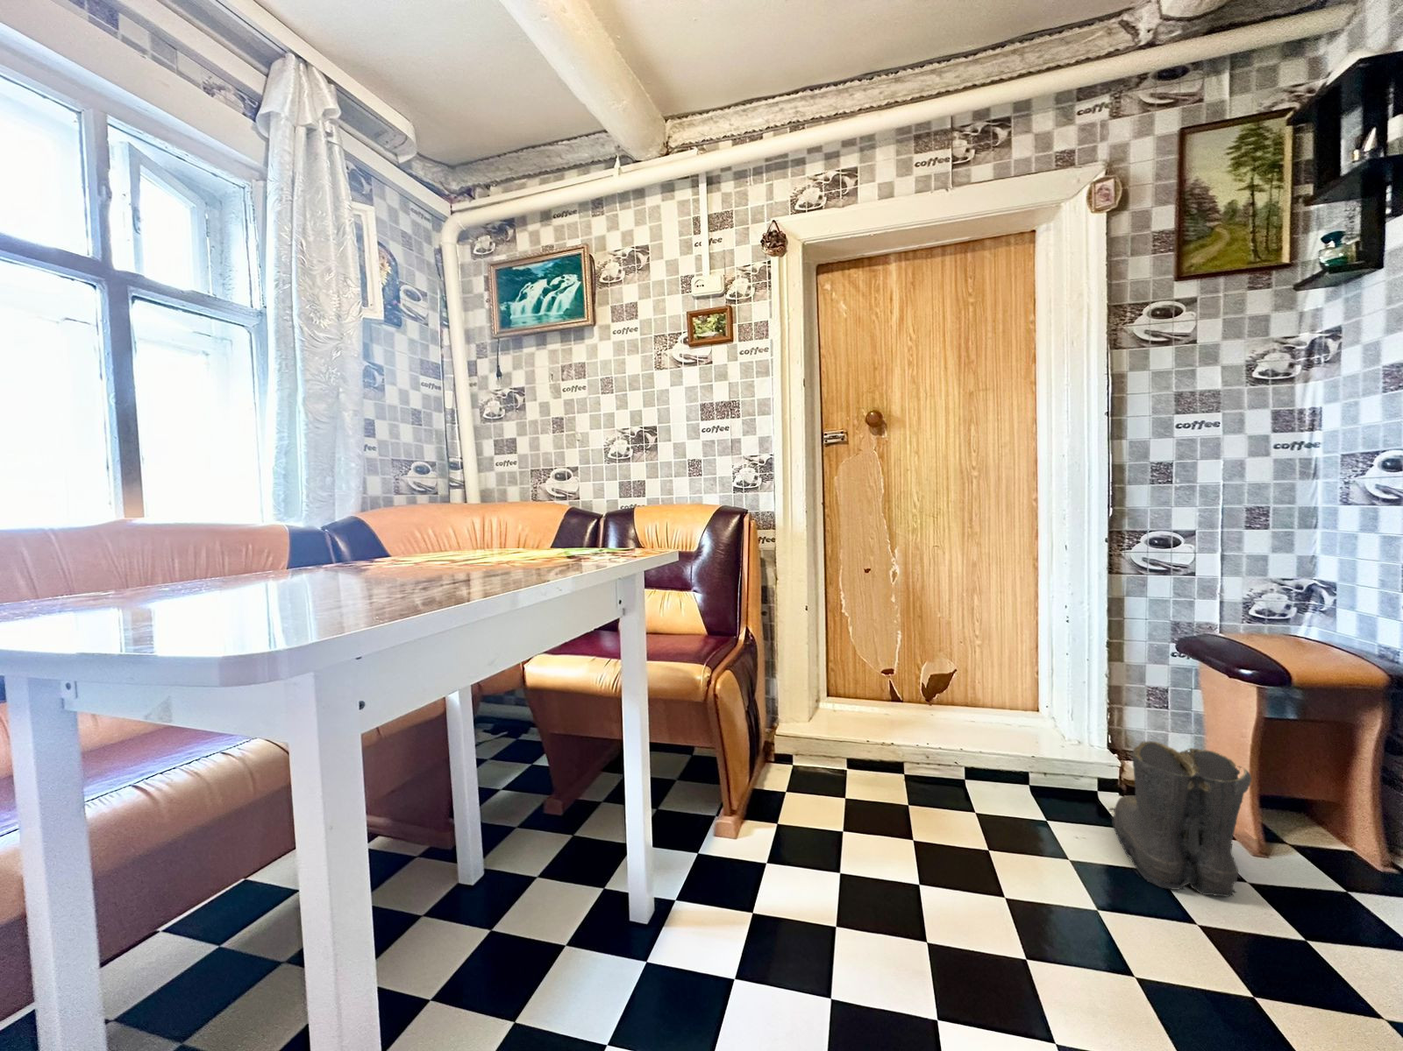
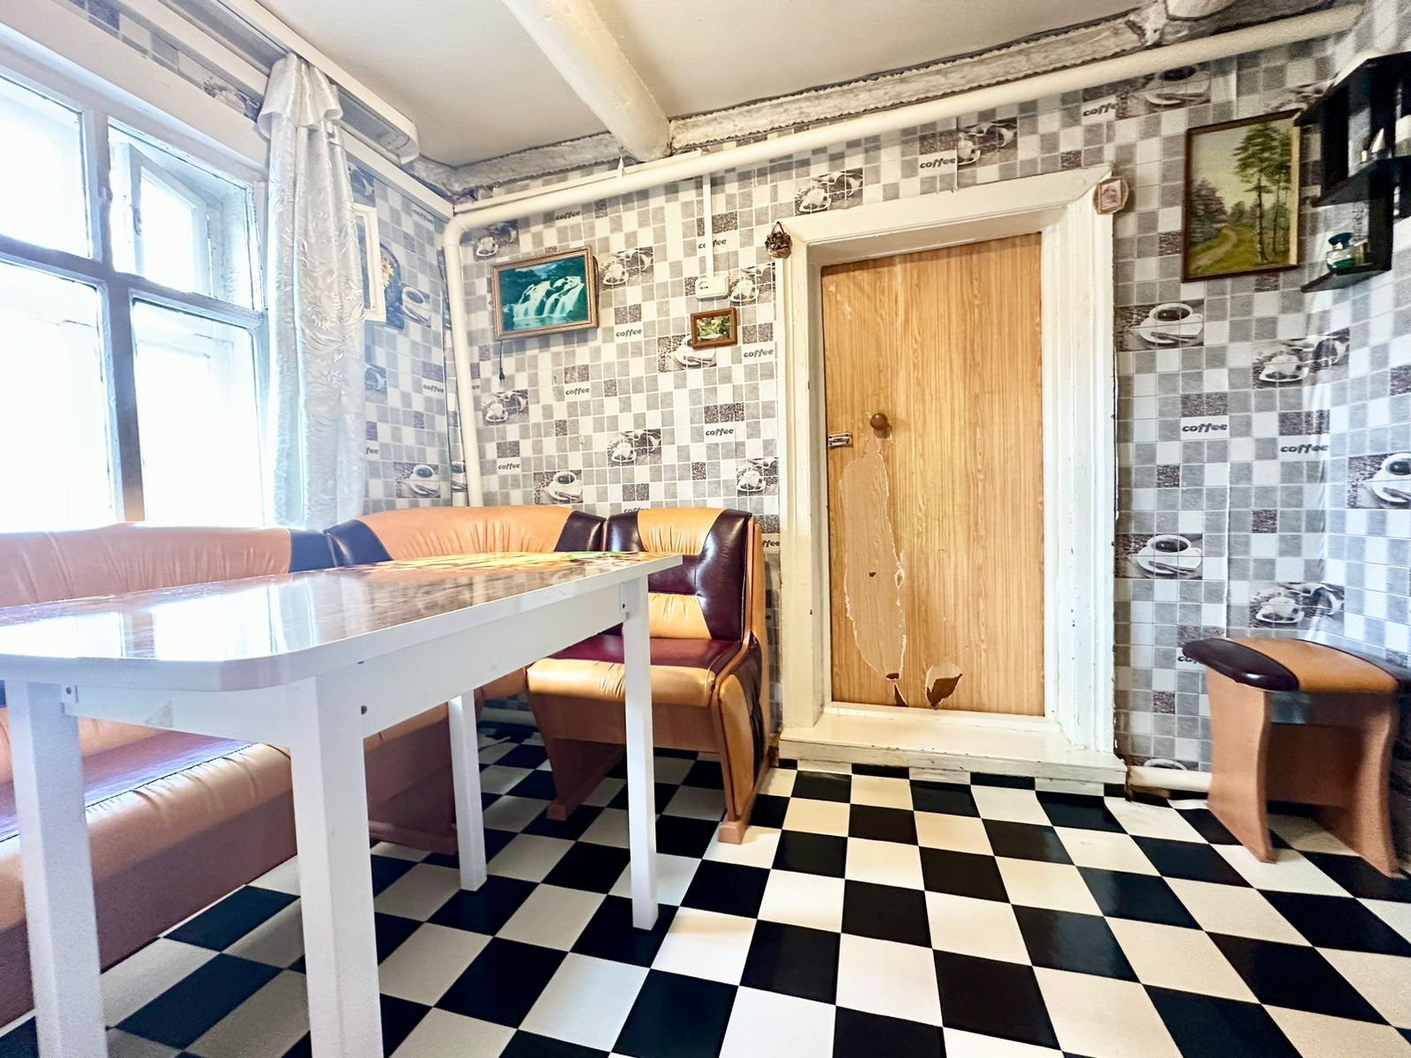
- boots (1175, 799)
